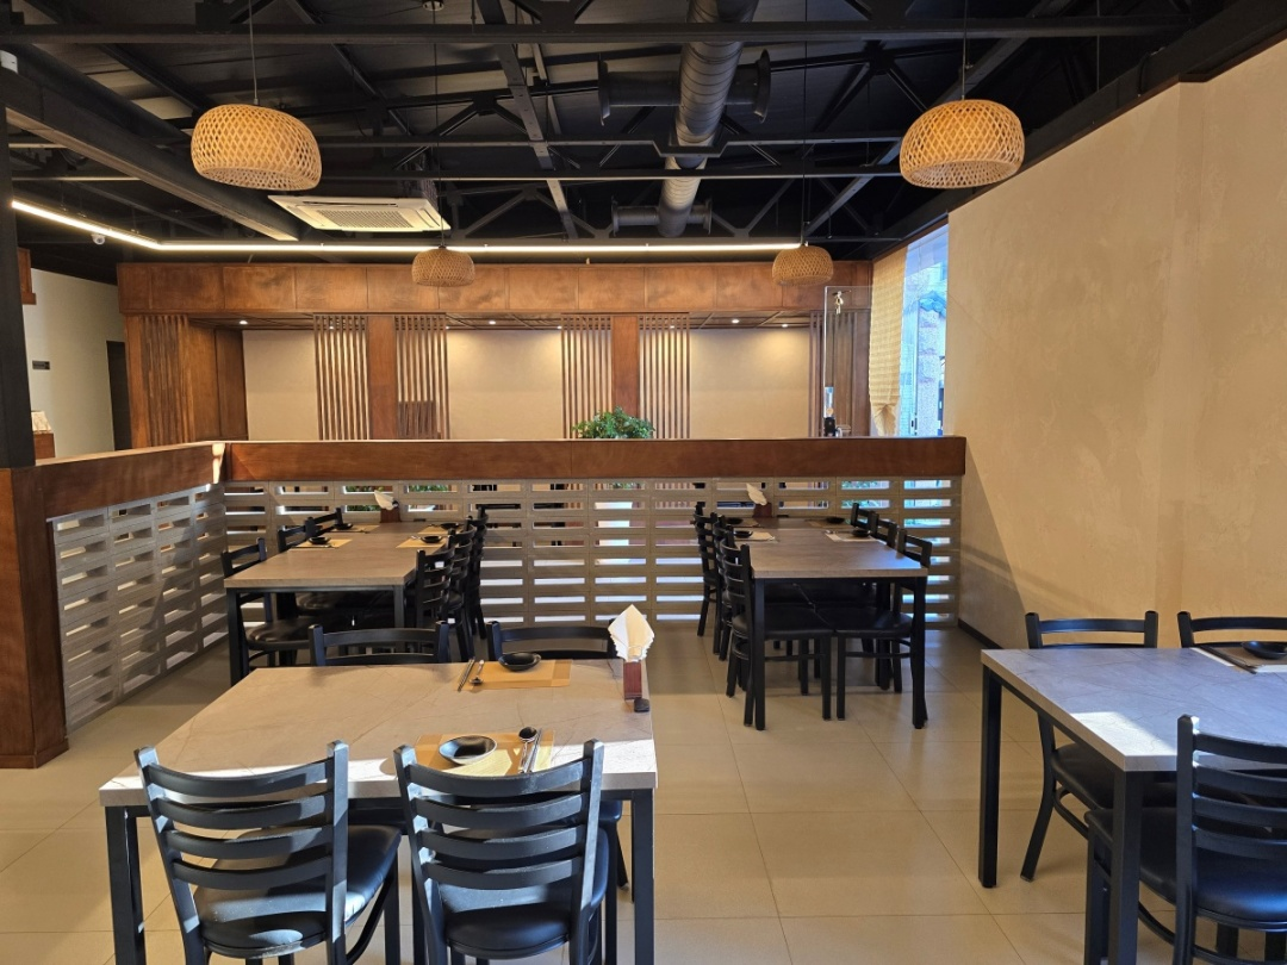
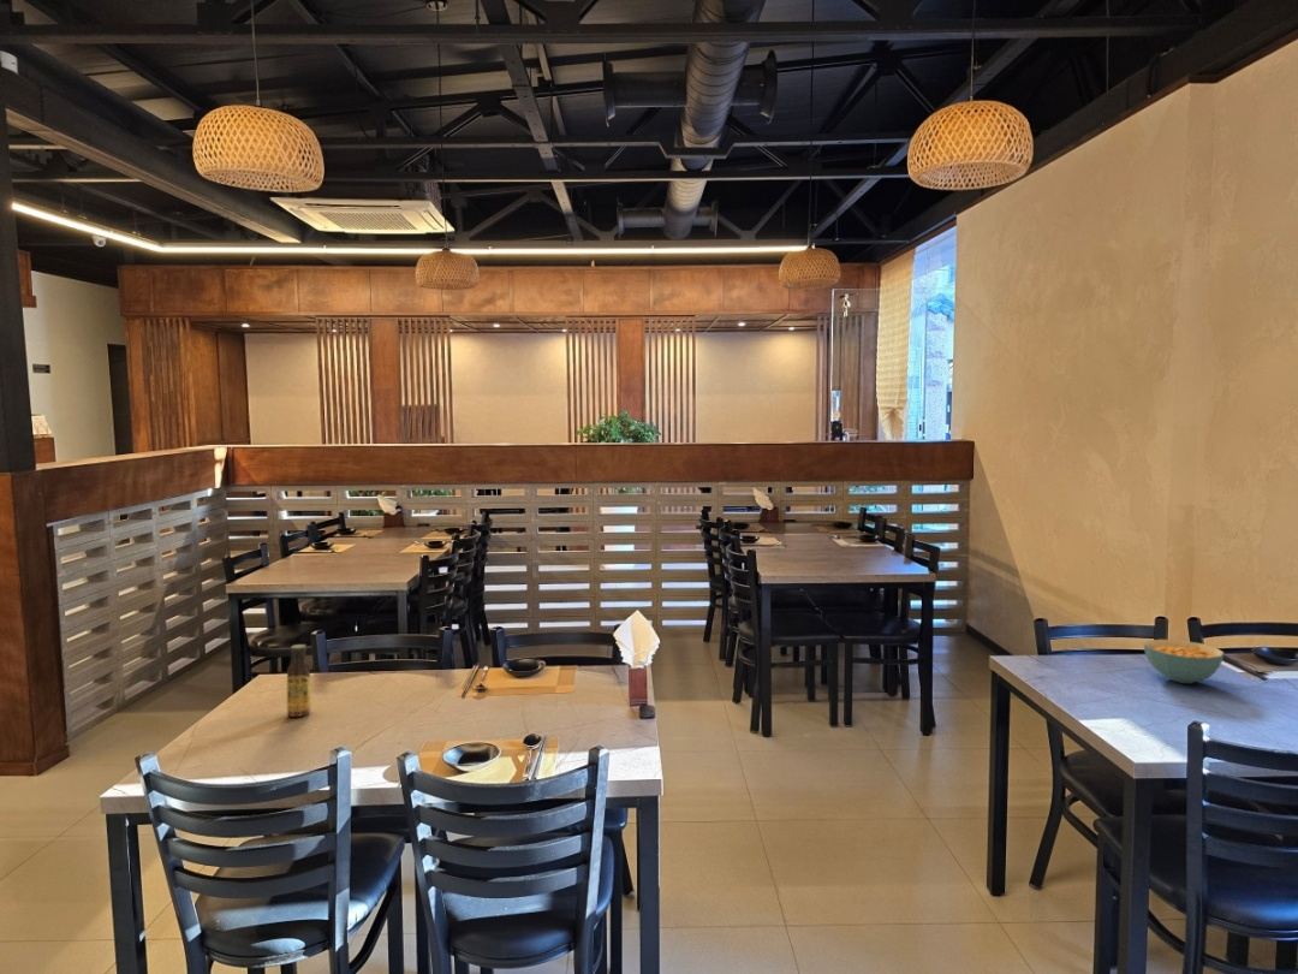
+ sauce bottle (298, 679)
+ cereal bowl (1183, 664)
